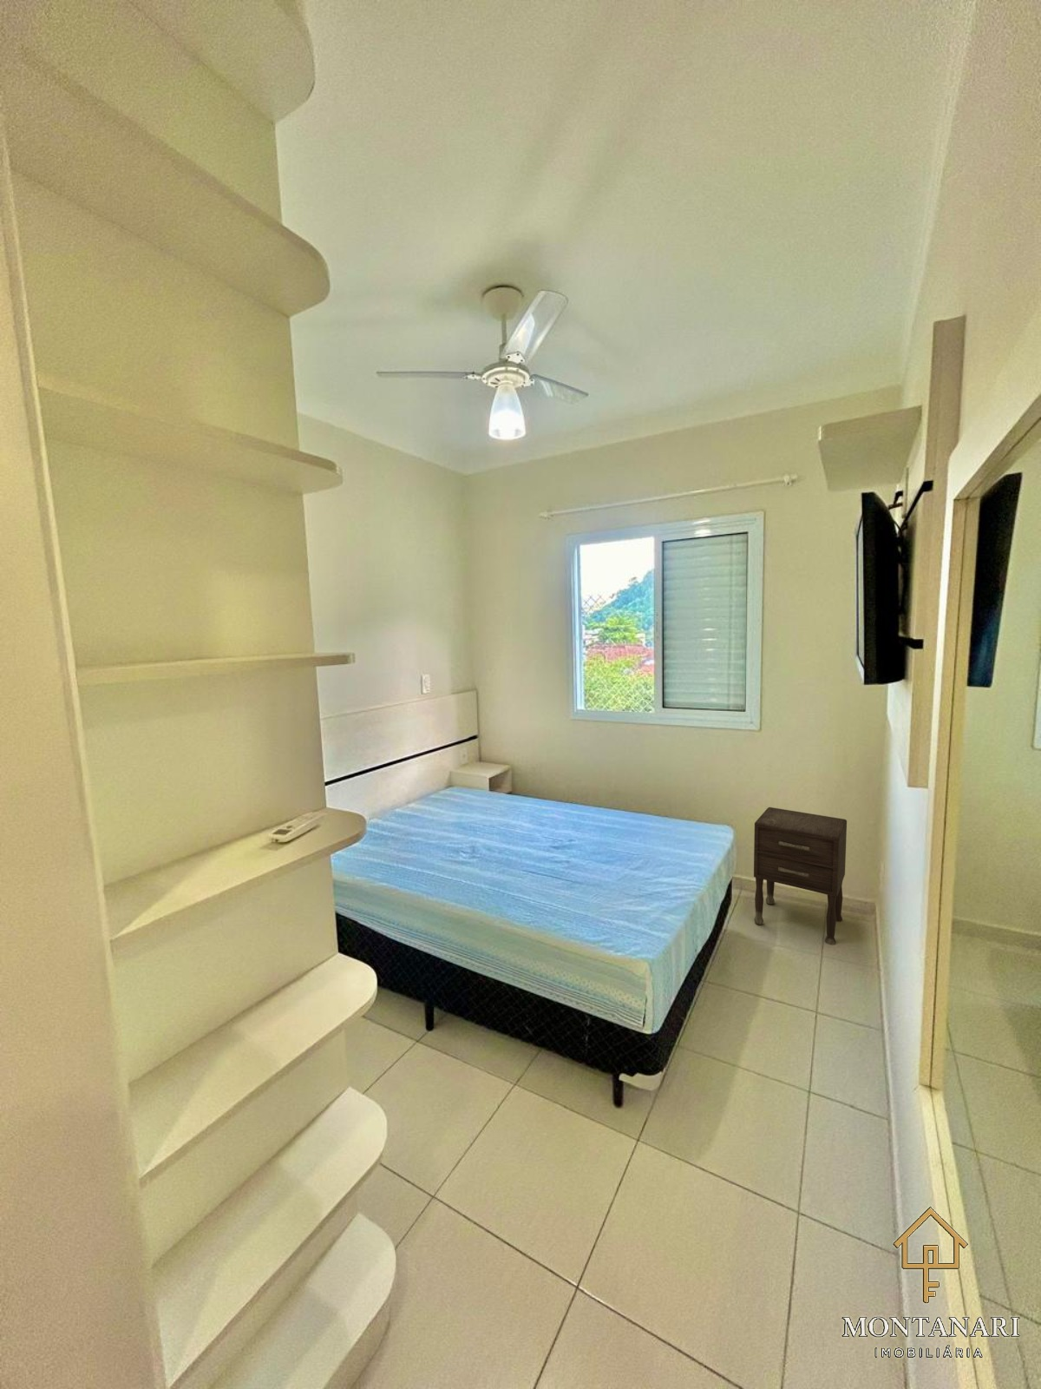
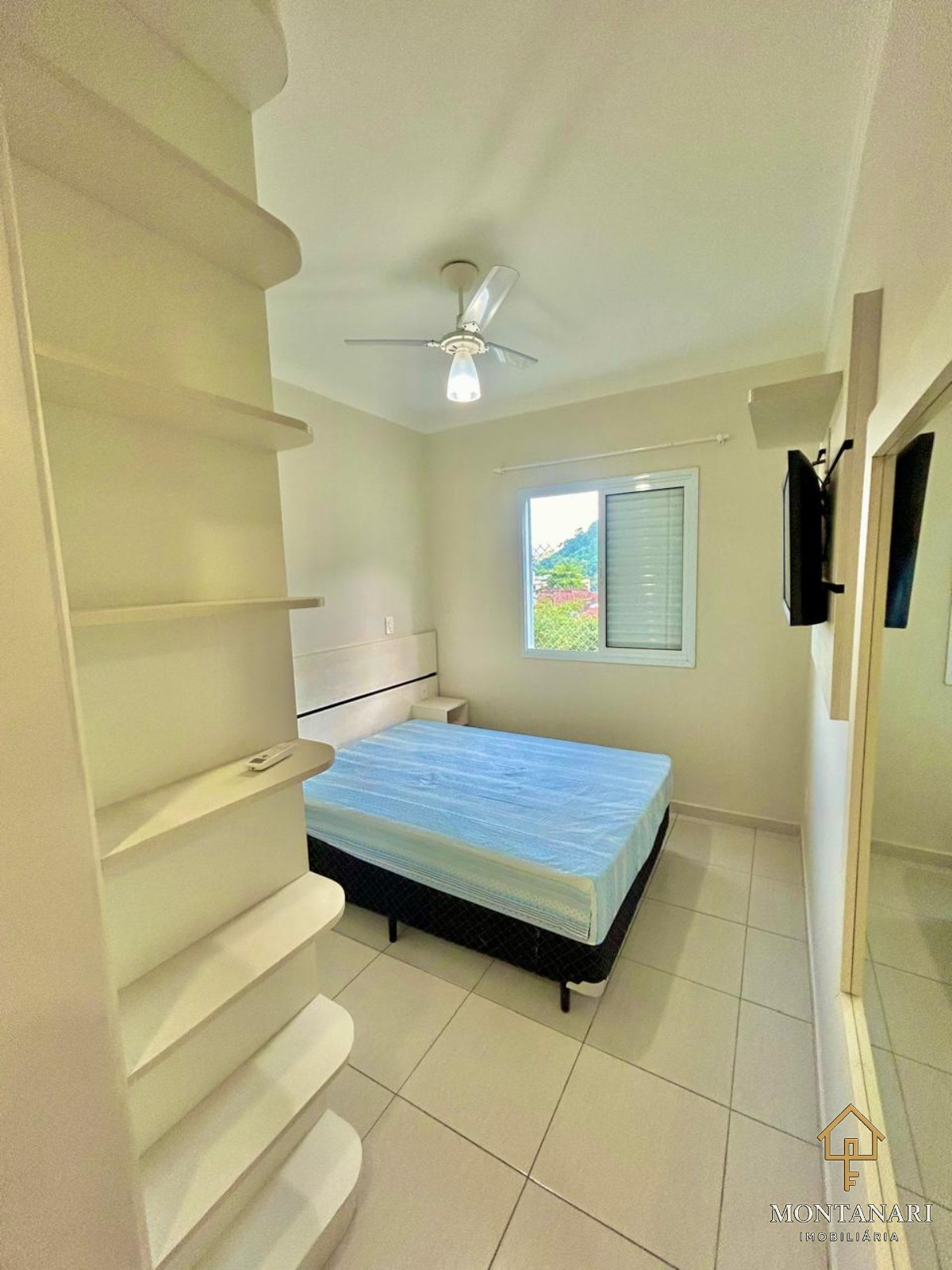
- nightstand (799, 872)
